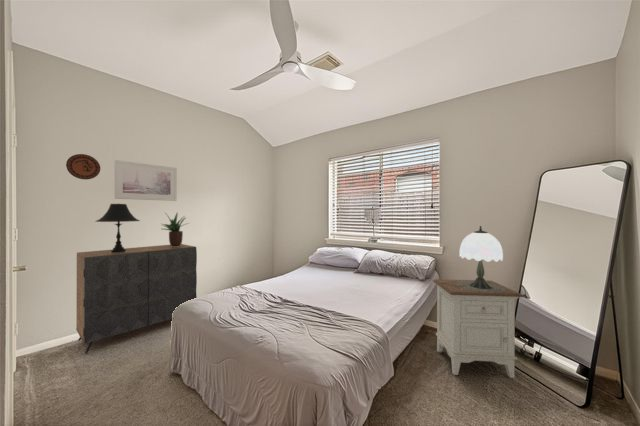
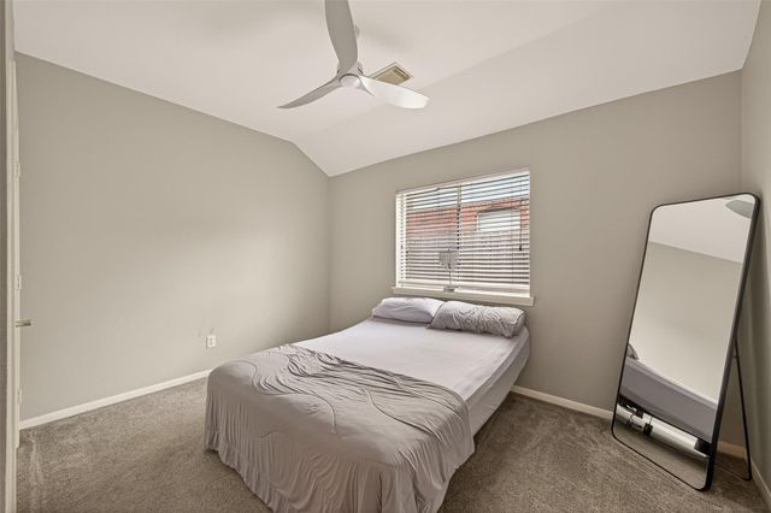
- dresser (141, 289)
- table lamp (118, 227)
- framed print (147, 182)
- potted plant (172, 229)
- table lamp (472, 255)
- decorative plate (83, 166)
- nightstand (473, 325)
